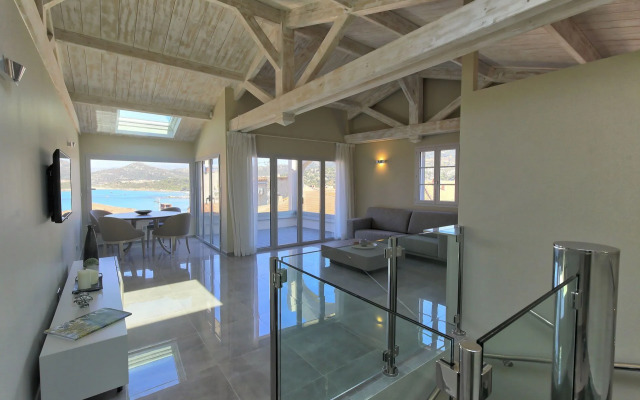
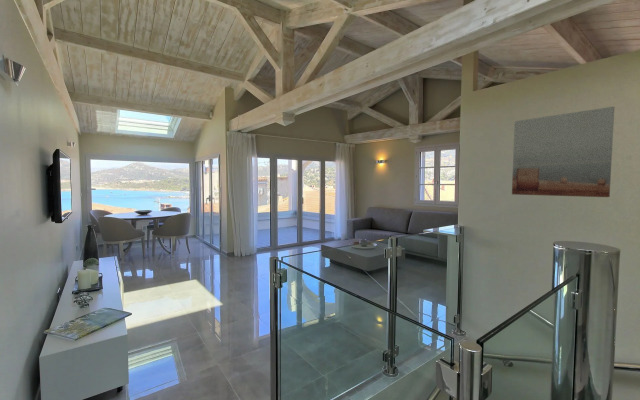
+ wall art (557, 155)
